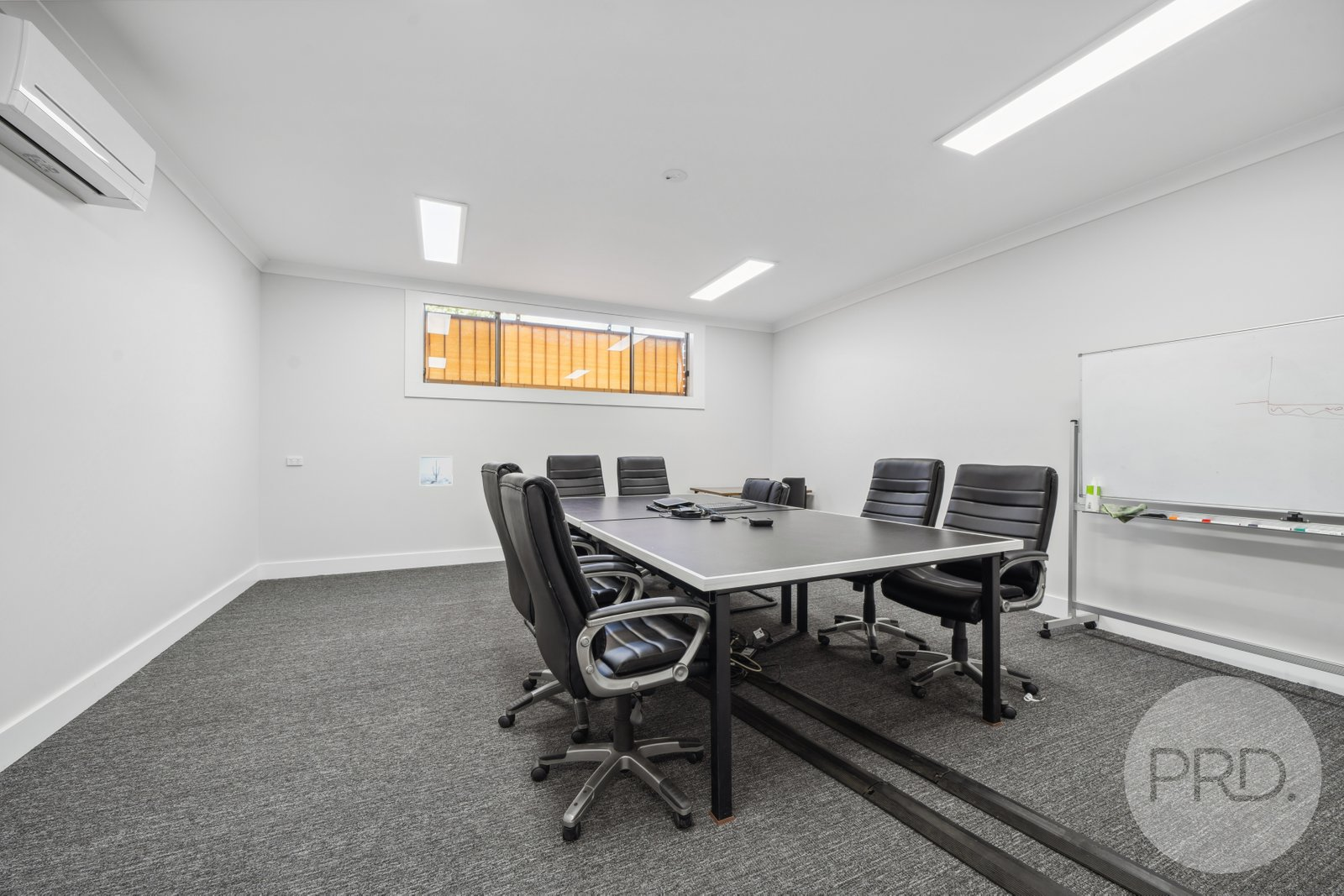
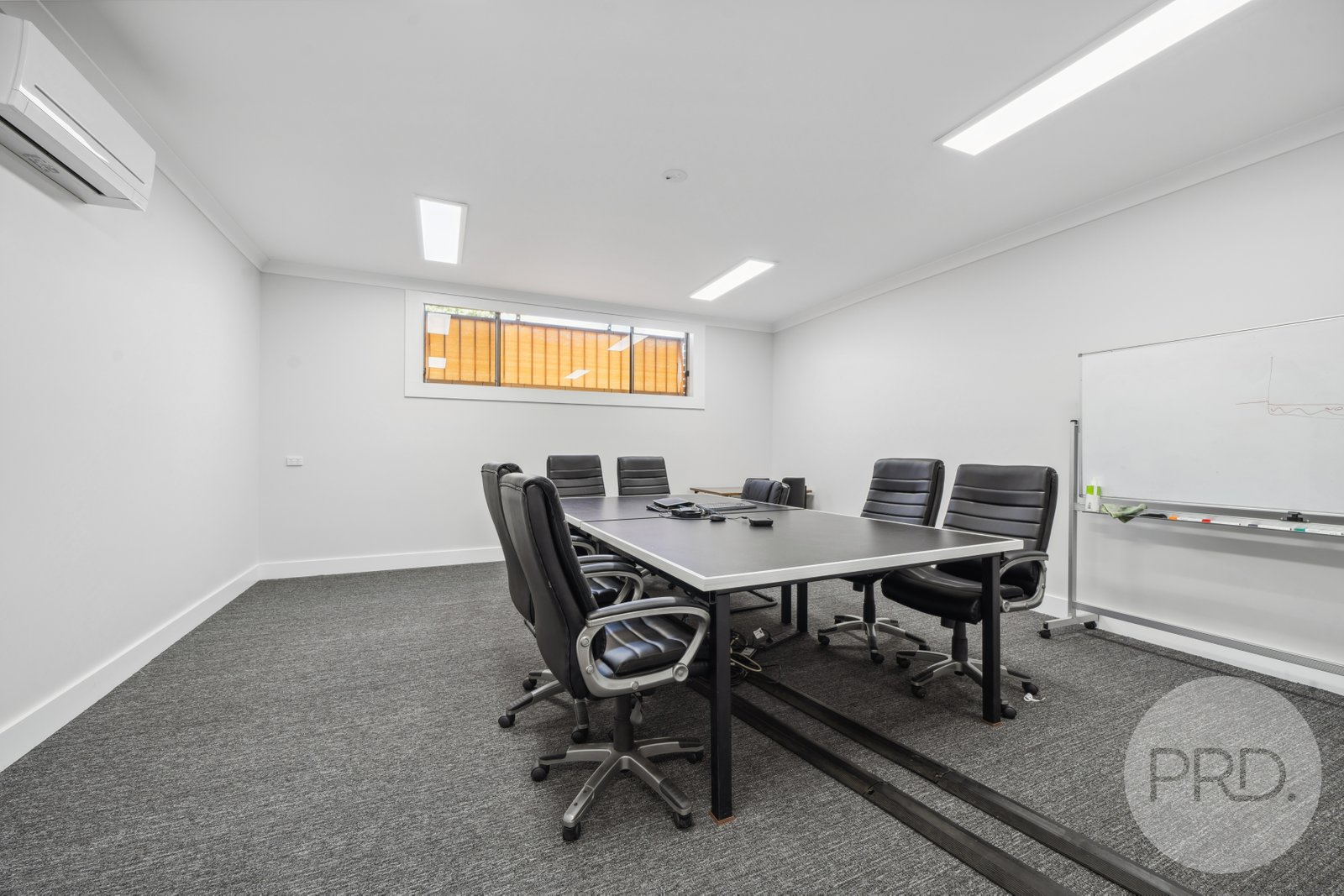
- wall art (436, 470)
